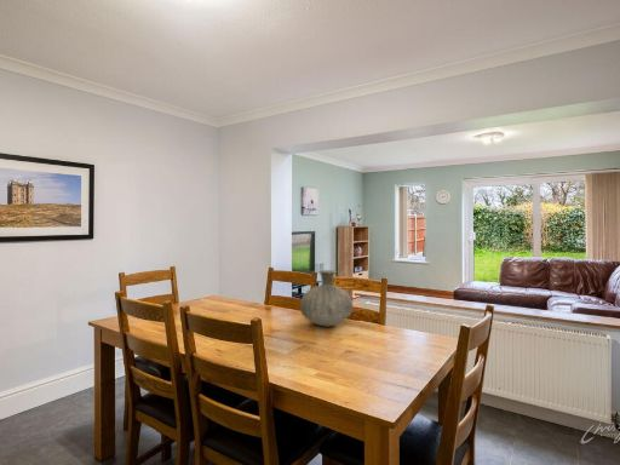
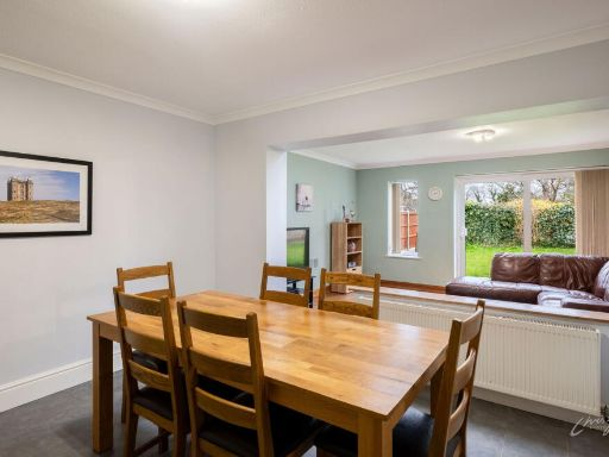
- vase (326, 297)
